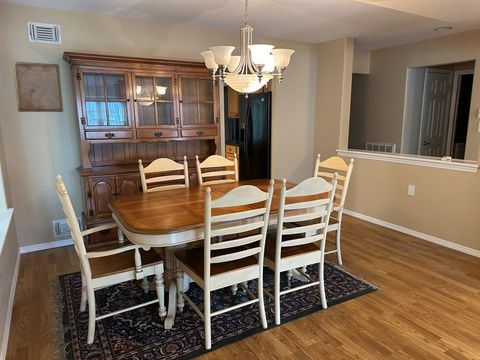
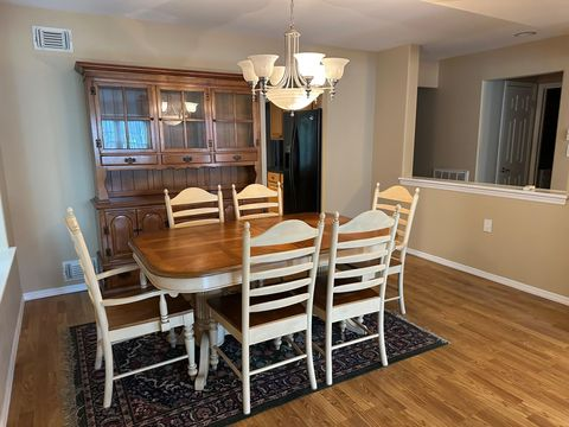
- wall art (38, 87)
